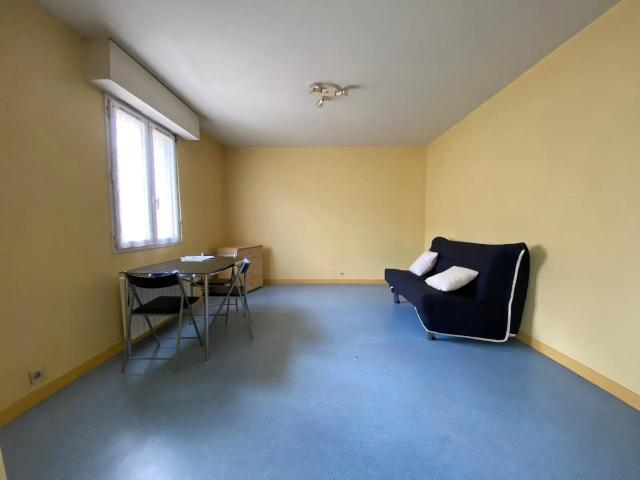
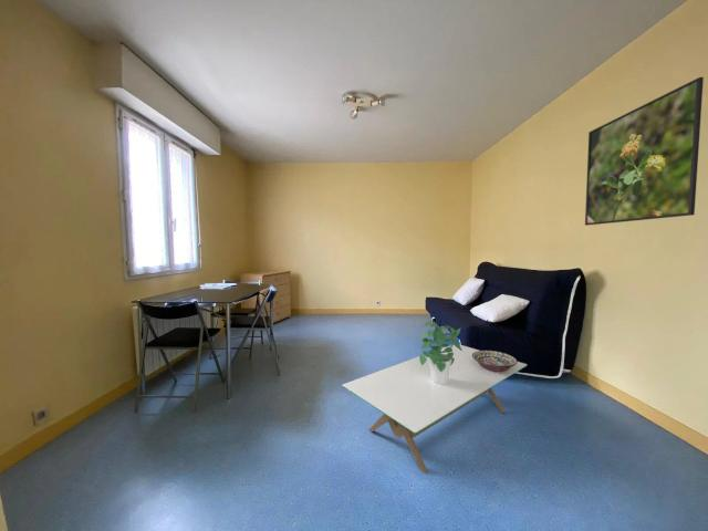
+ potted plant (438, 351)
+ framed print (632, 166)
+ decorative bowl (493, 362)
+ coffee table (440, 397)
